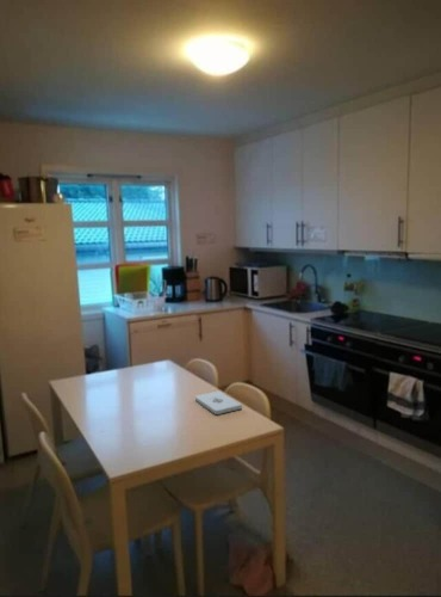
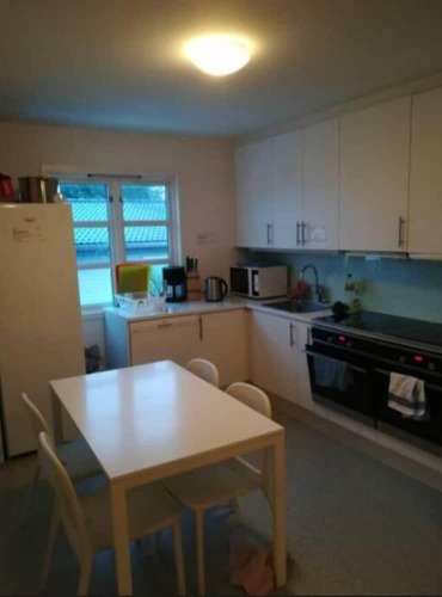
- notepad (217, 401)
